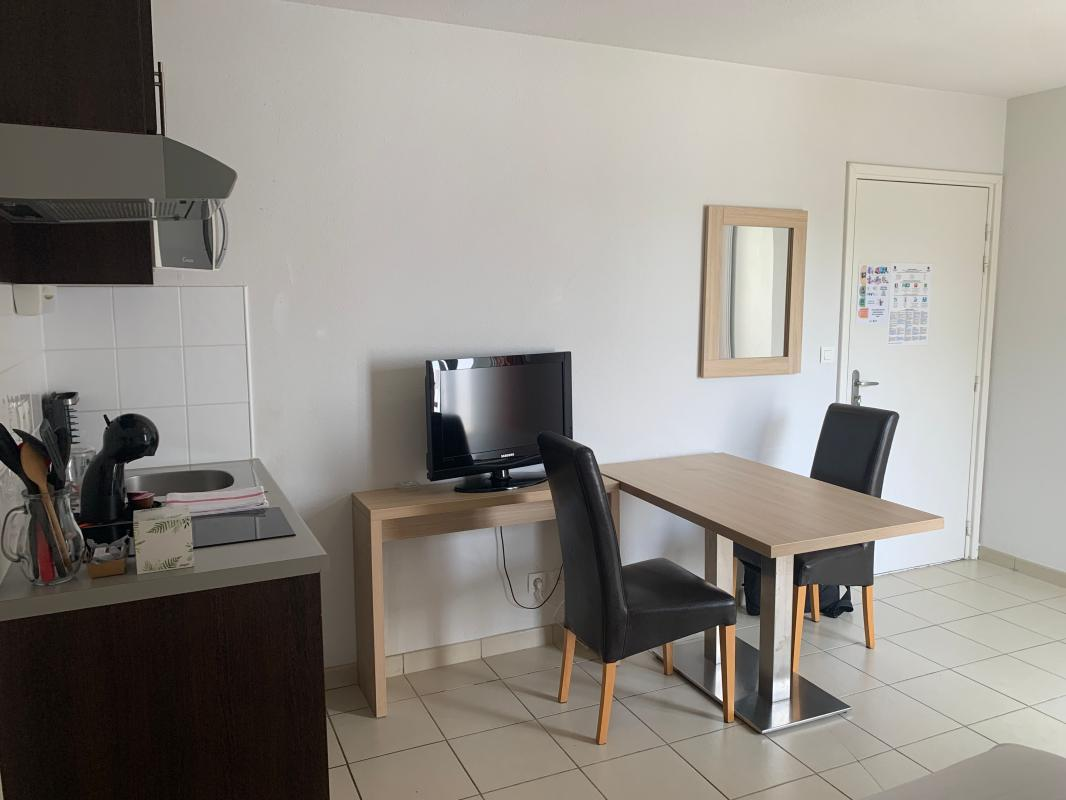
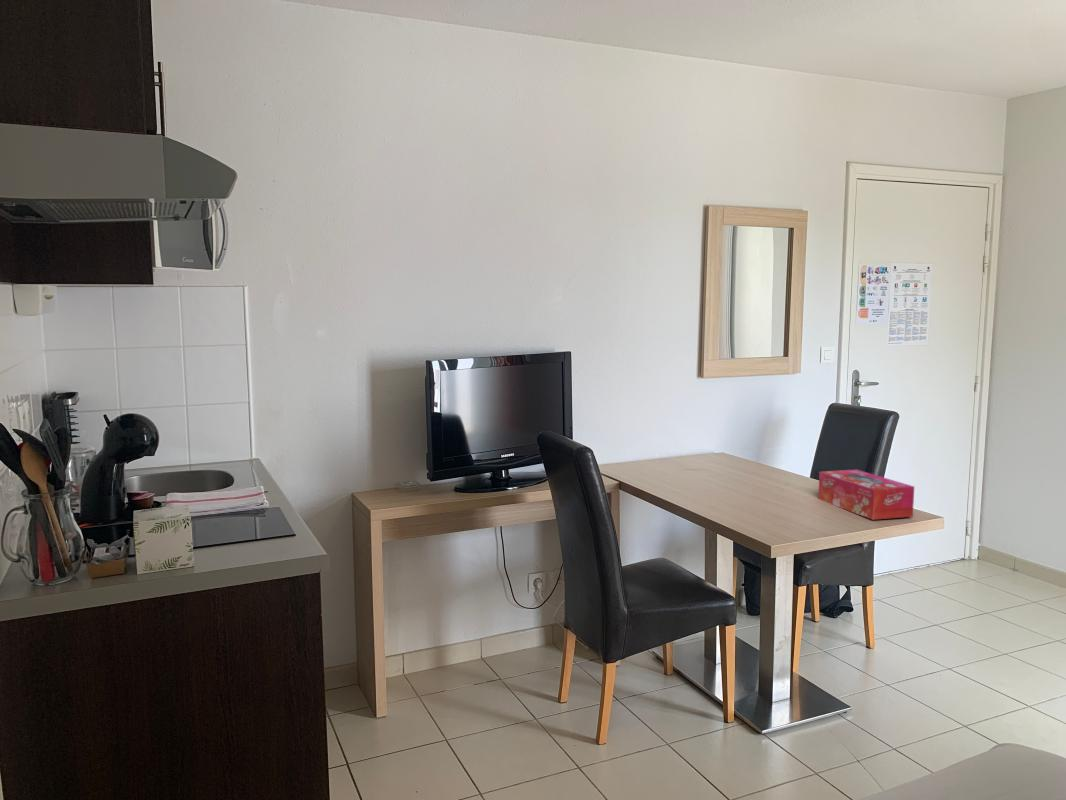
+ tissue box (864, 493)
